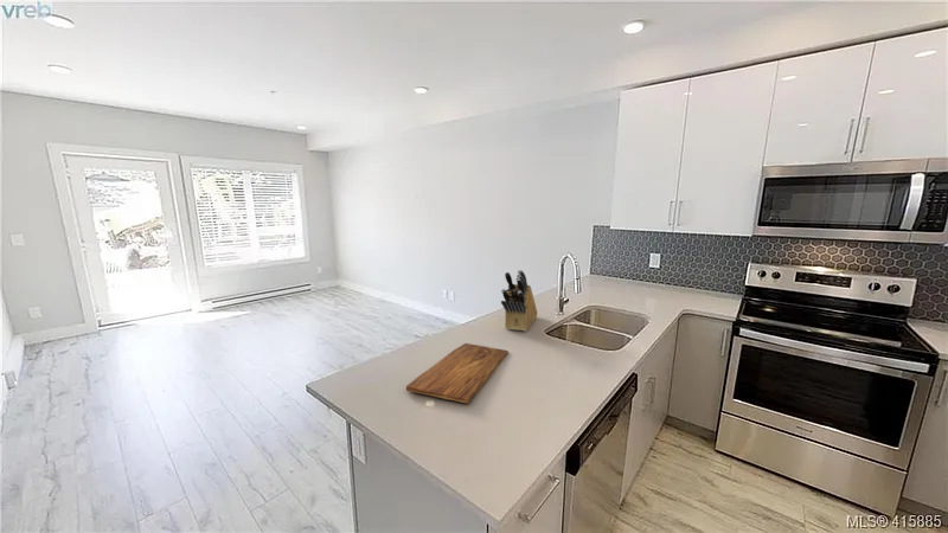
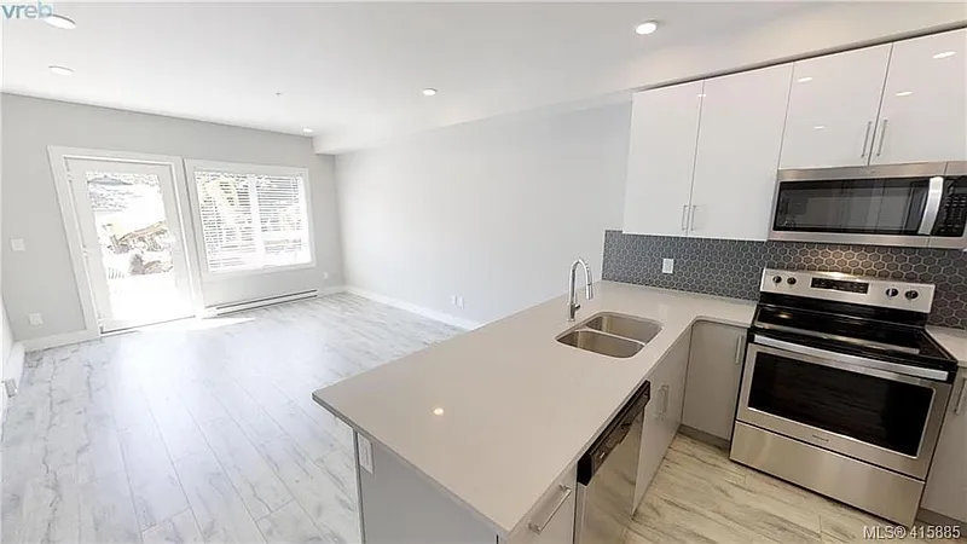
- knife block (520, 296)
- cutting board (463, 367)
